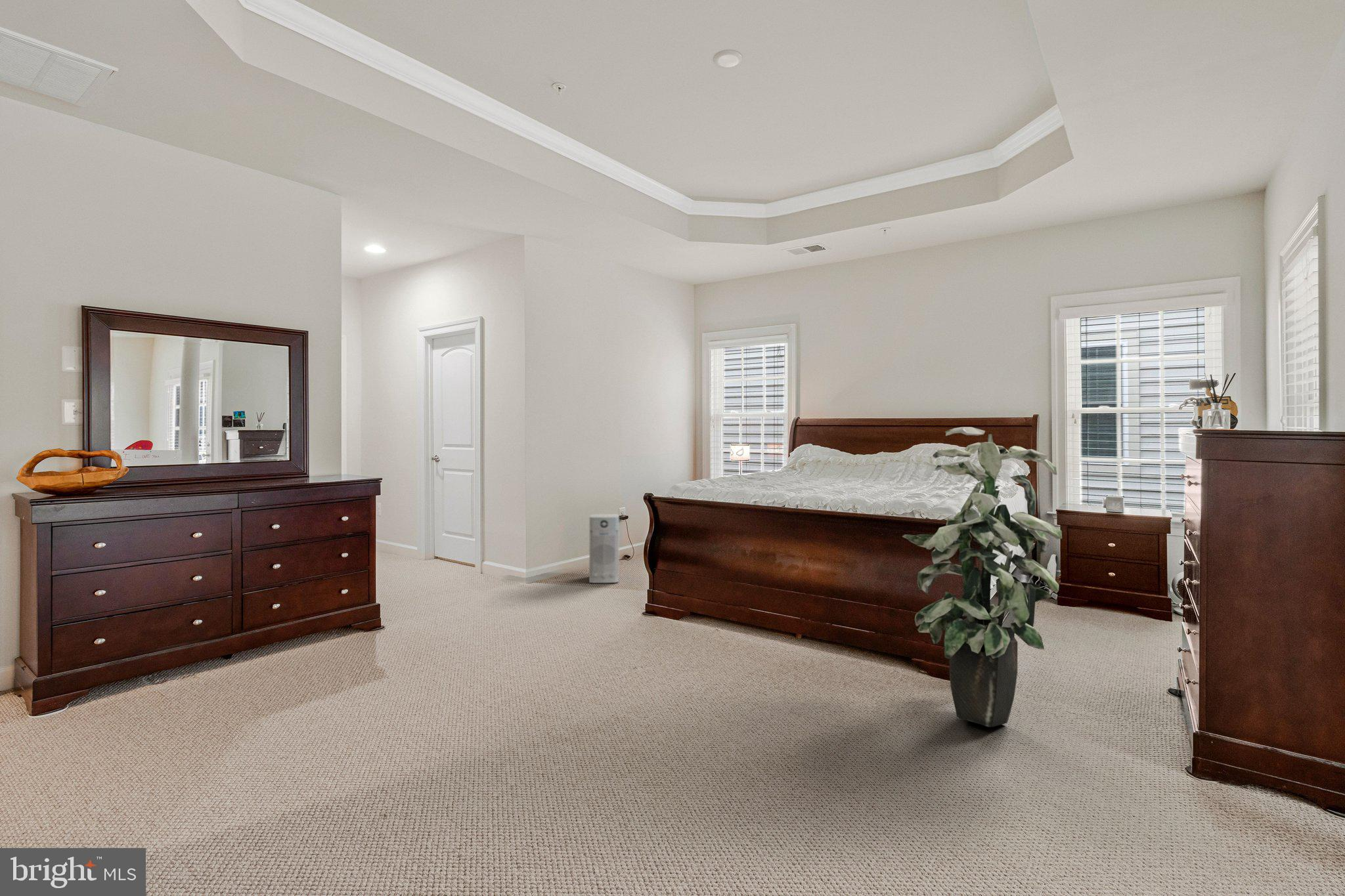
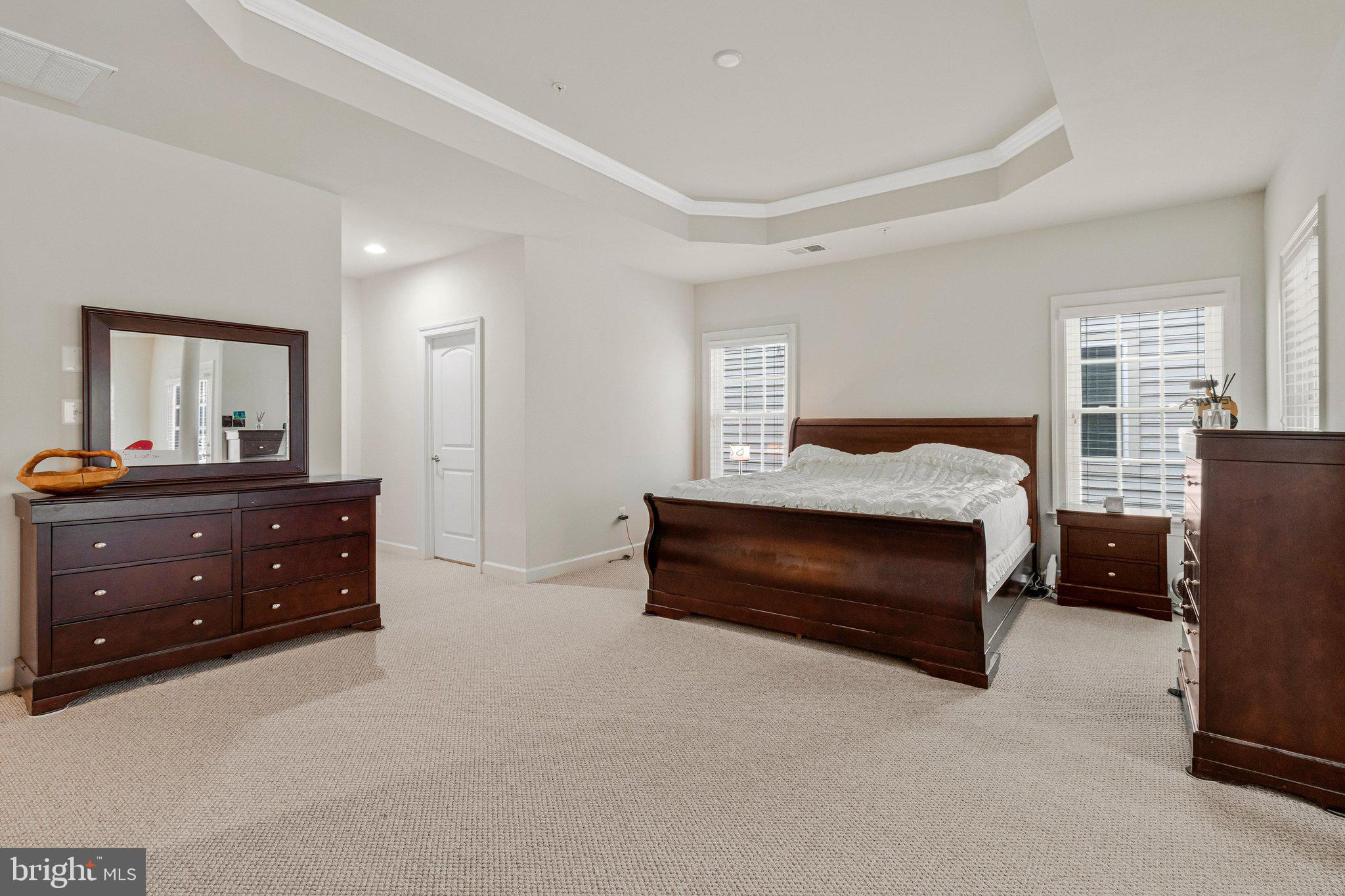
- air purifier (604, 547)
- indoor plant (978, 571)
